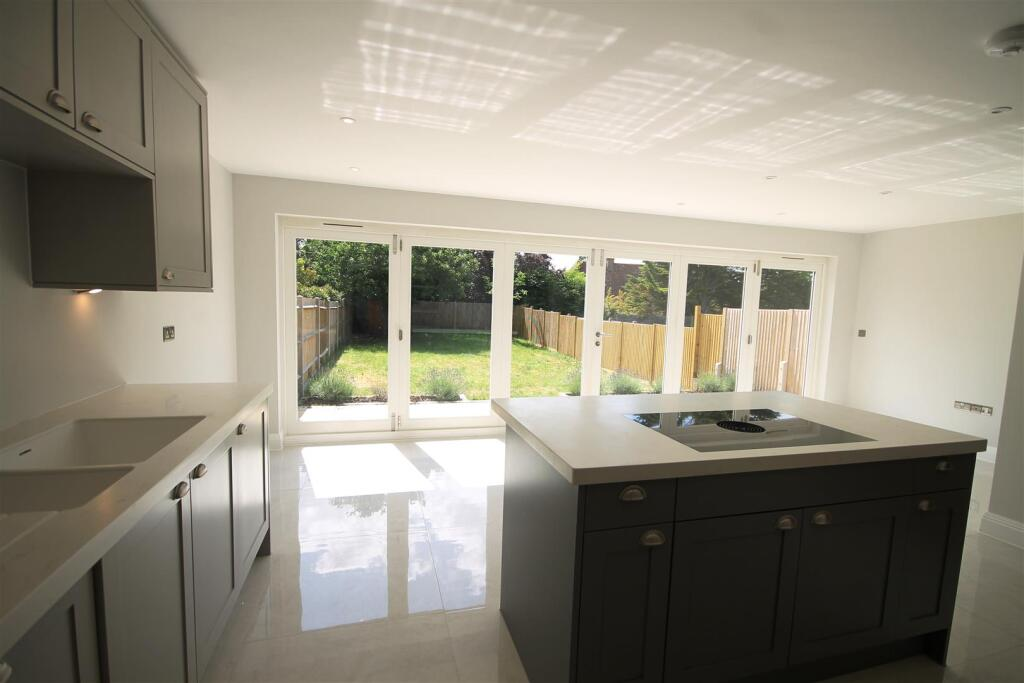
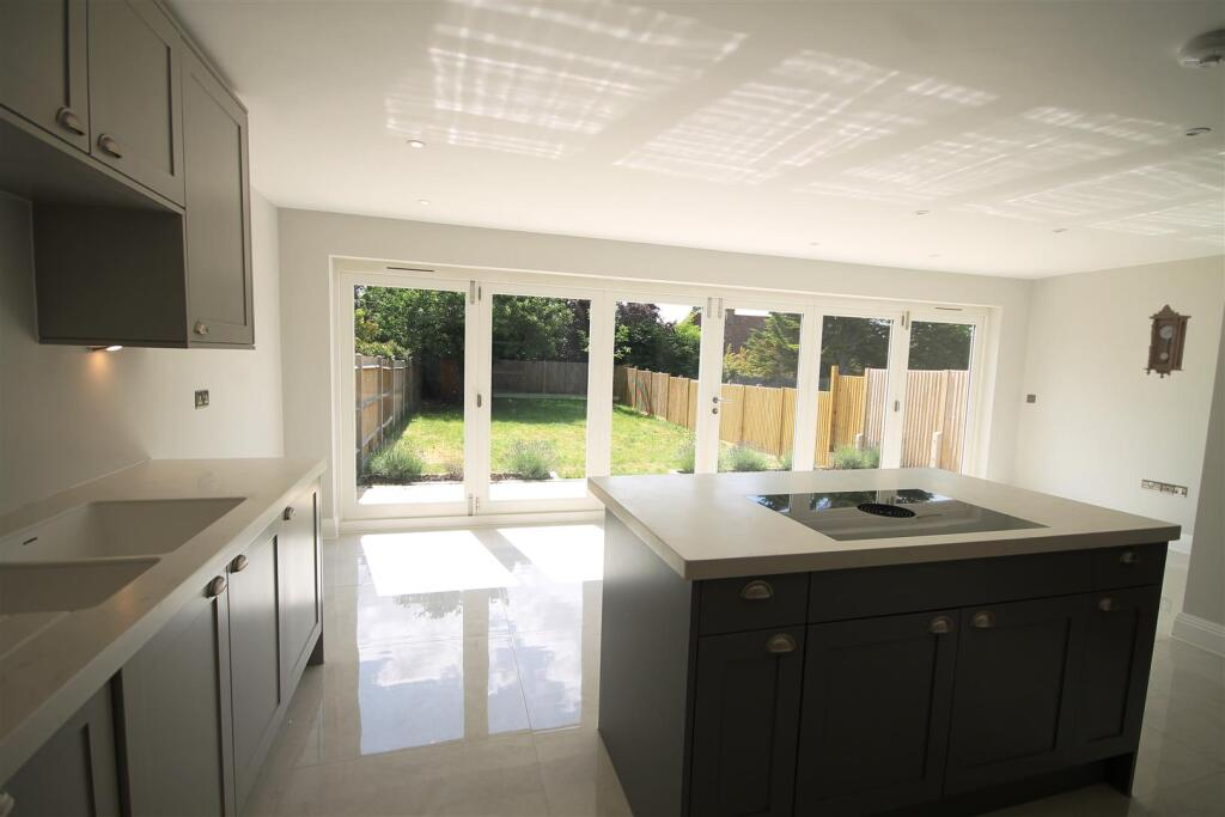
+ pendulum clock (1166, 341)
